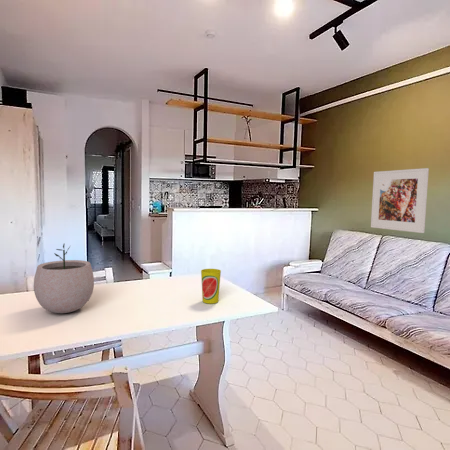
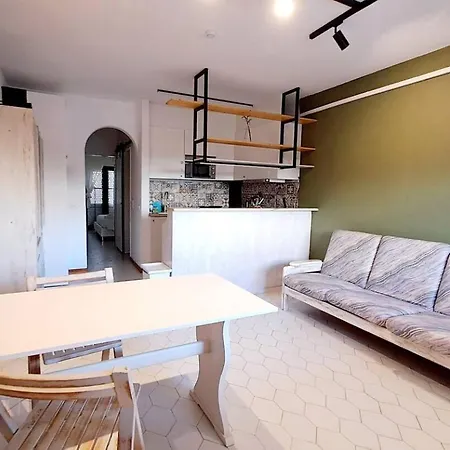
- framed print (397, 200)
- cup (210, 285)
- plant pot (64, 277)
